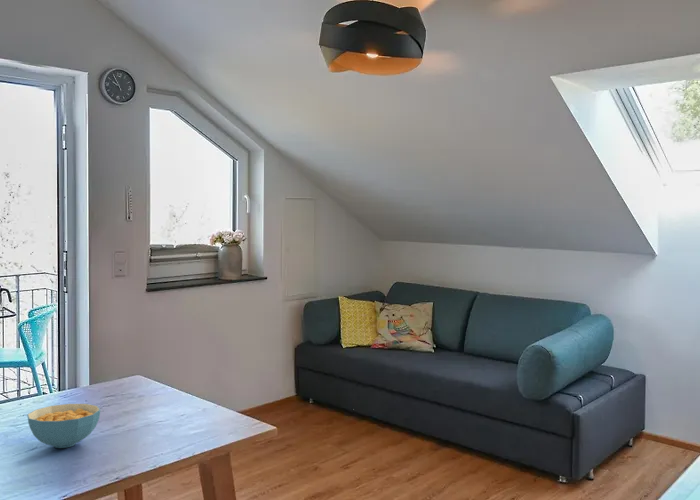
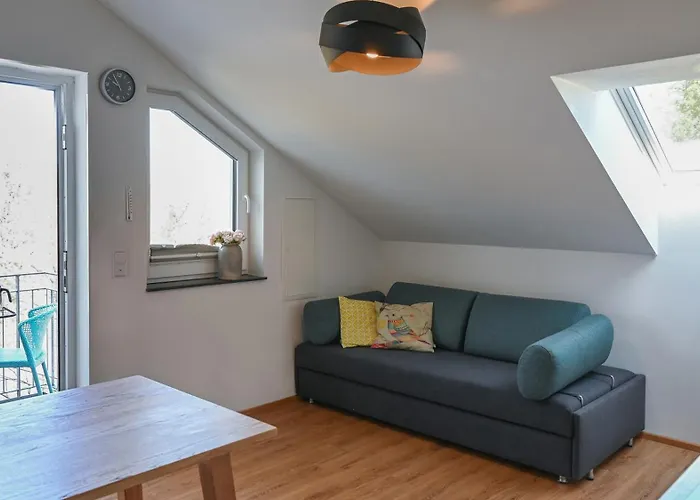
- cereal bowl (64, 428)
